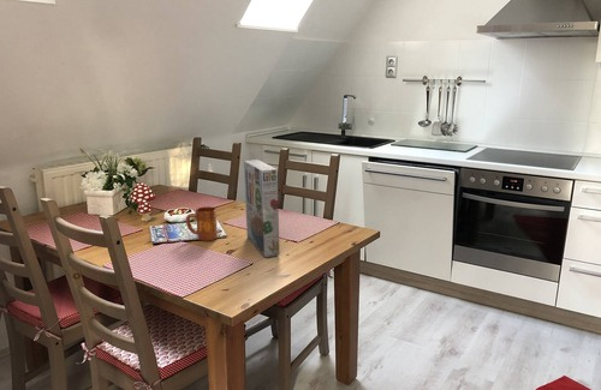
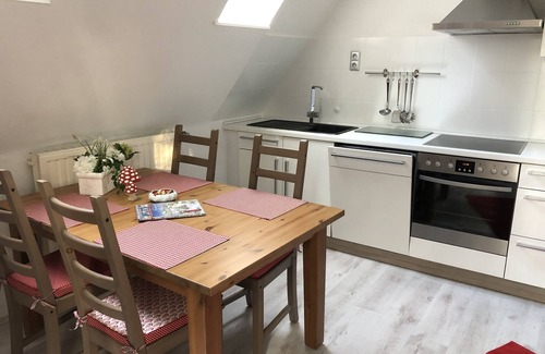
- mug (201, 223)
- cereal box (261, 205)
